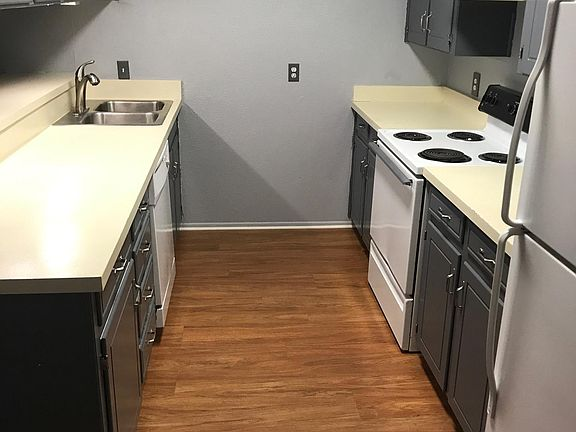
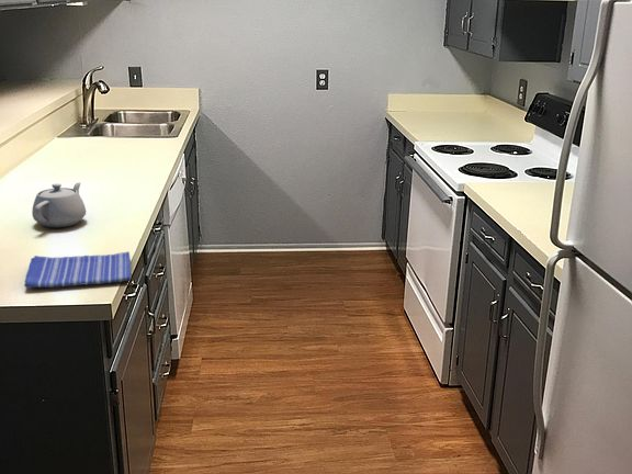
+ dish towel (79, 268)
+ teapot (58, 203)
